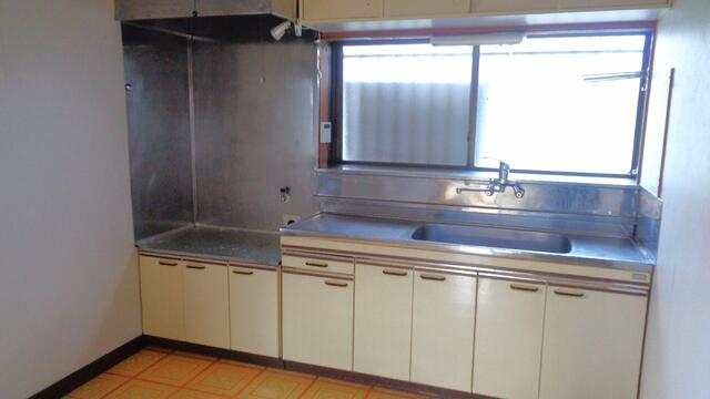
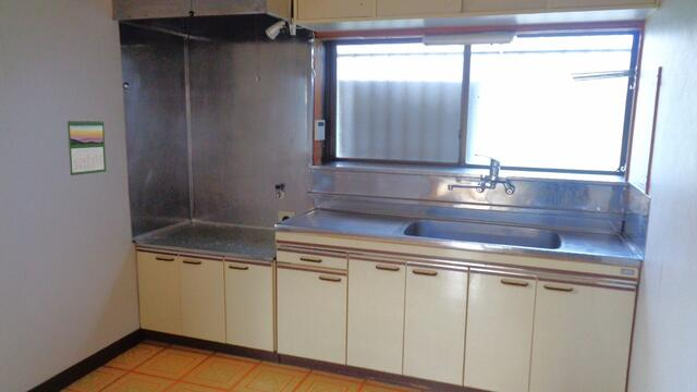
+ calendar (87, 146)
